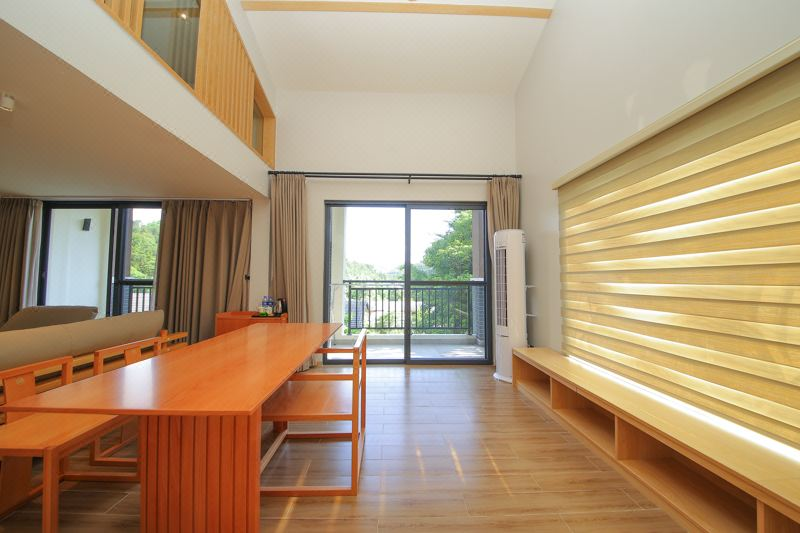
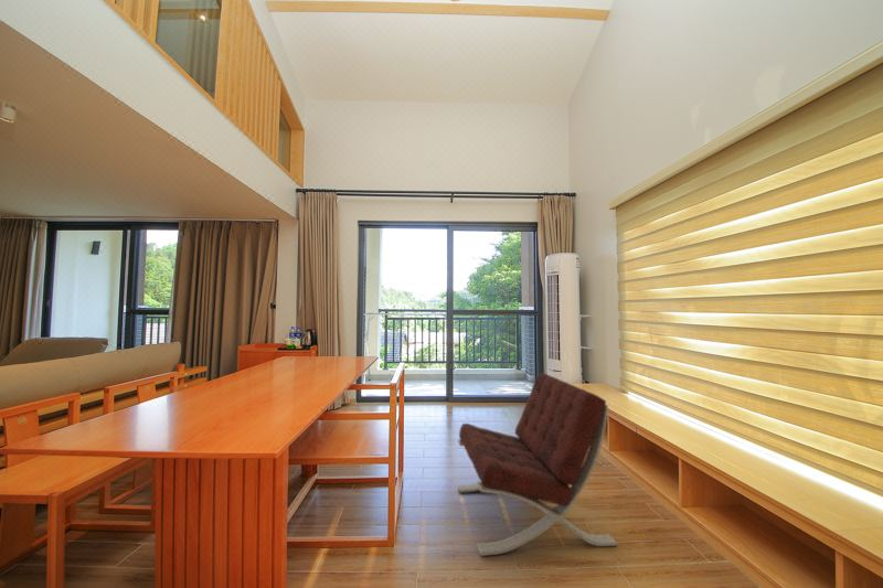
+ lounge chair (524, 446)
